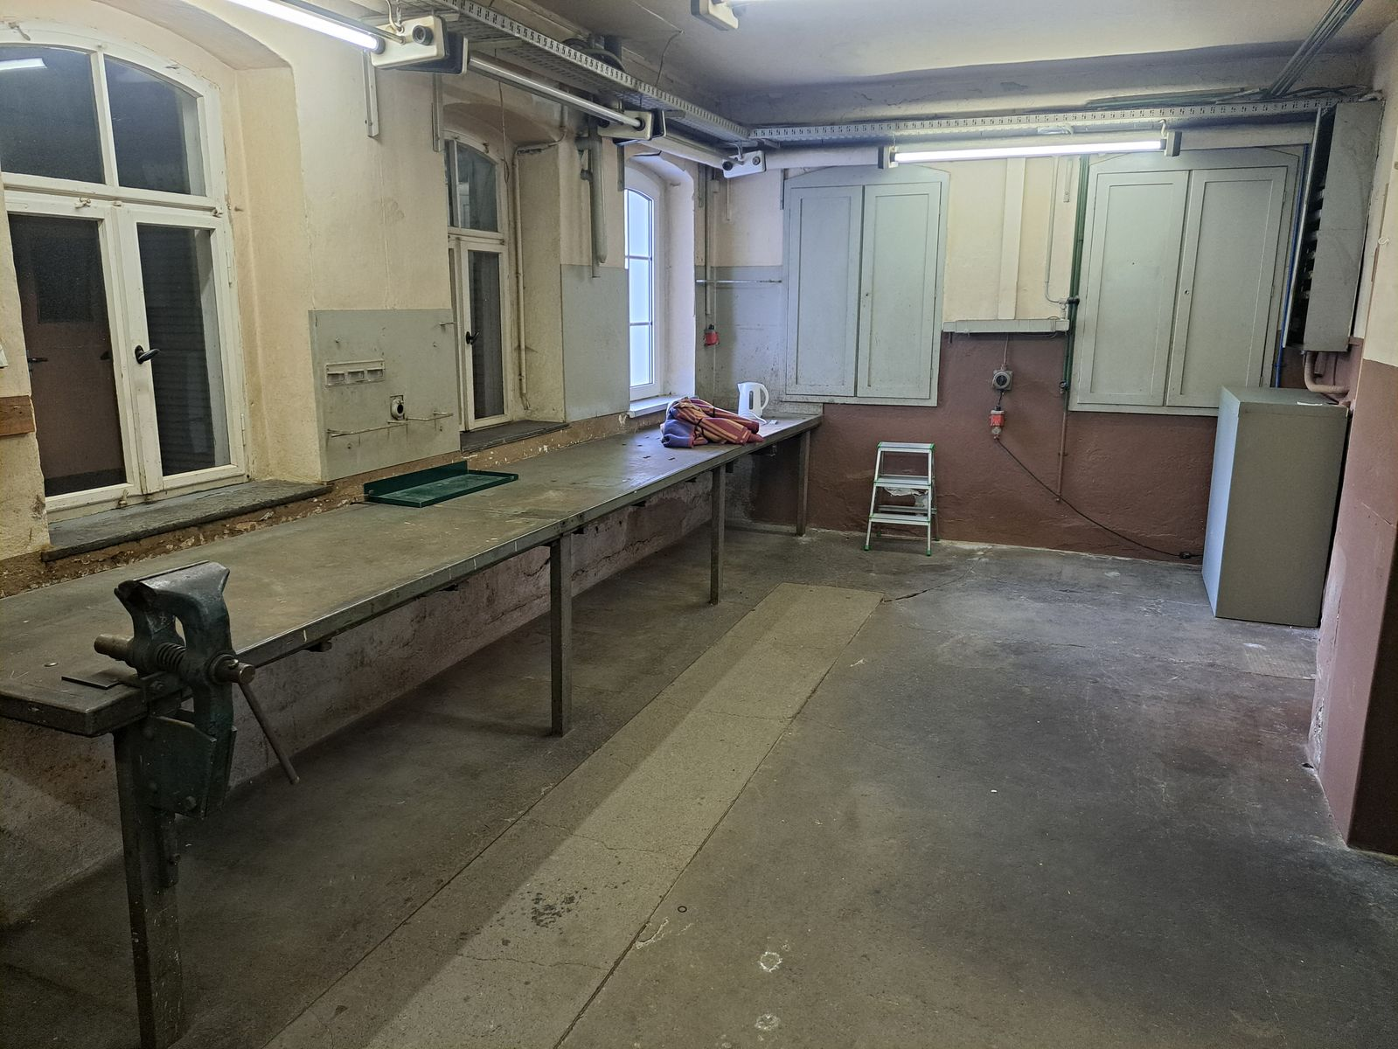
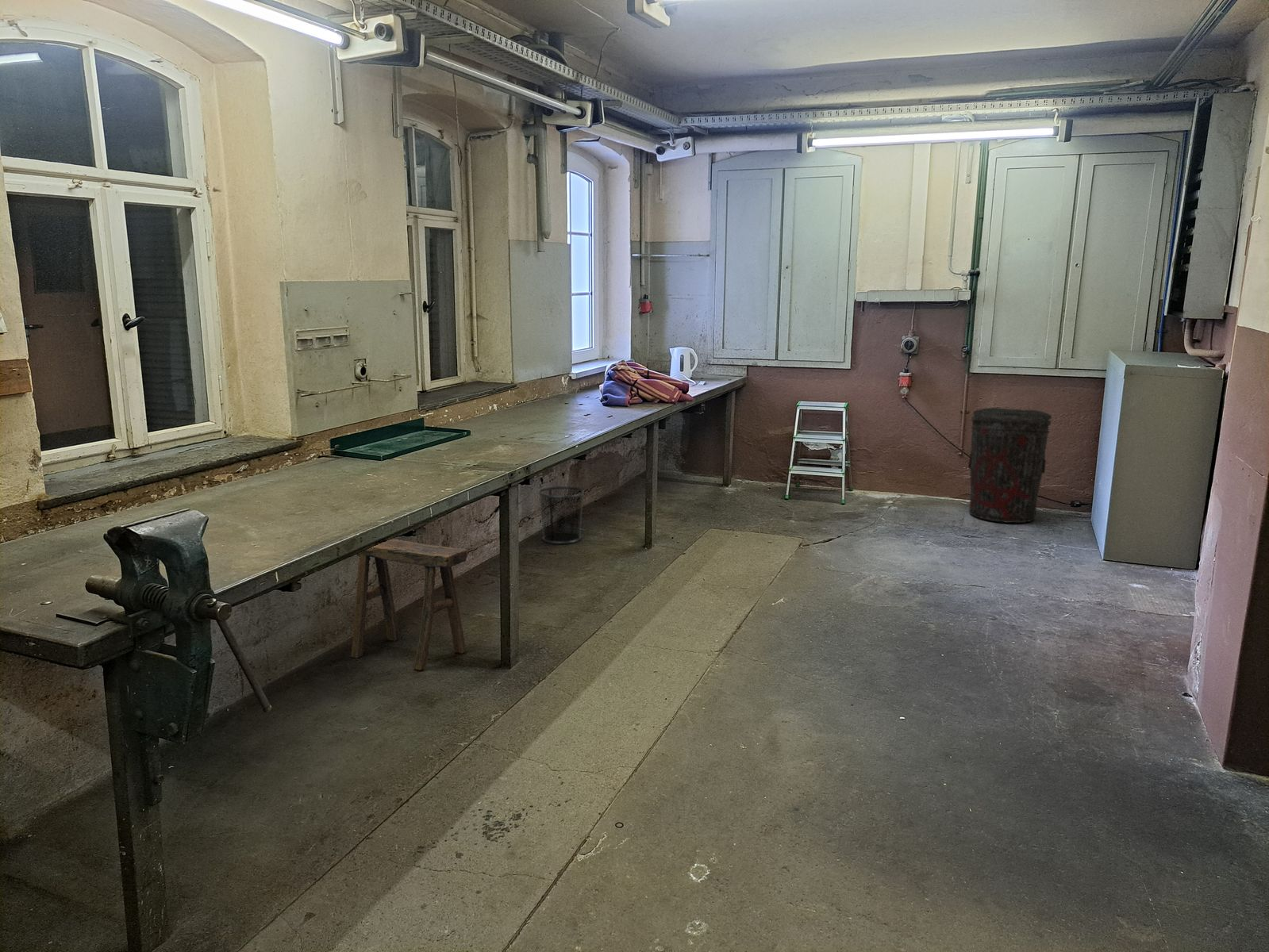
+ trash can (1006, 463)
+ waste bin (561, 515)
+ stool (393, 600)
